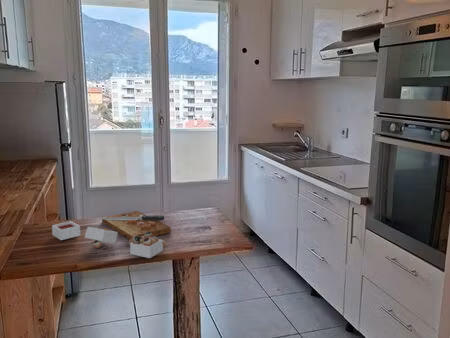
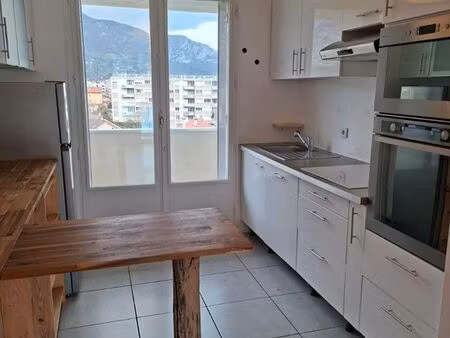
- cutting board (129, 222)
